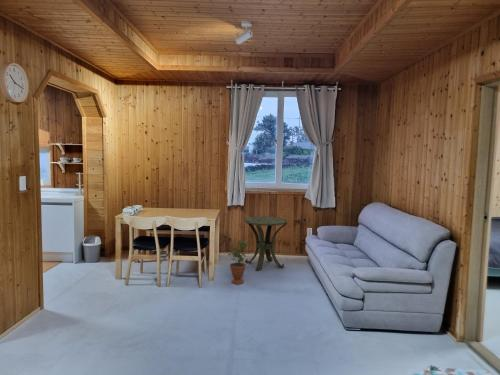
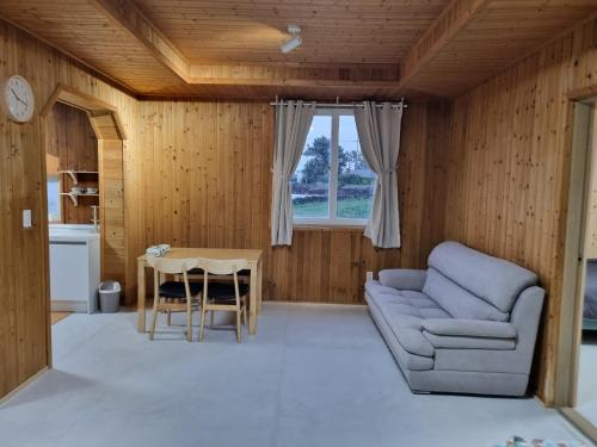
- side table (264, 242)
- potted plant (238, 259)
